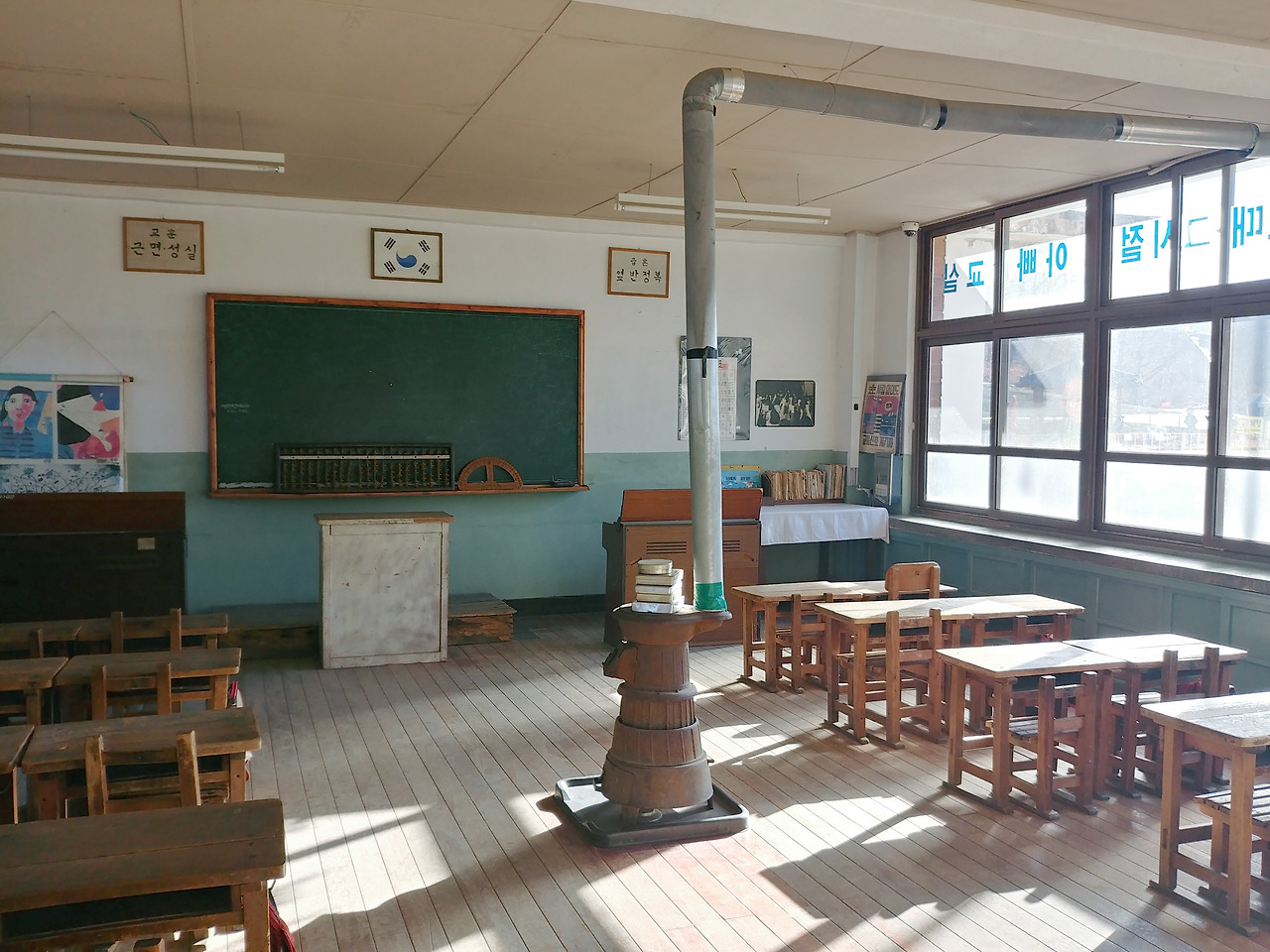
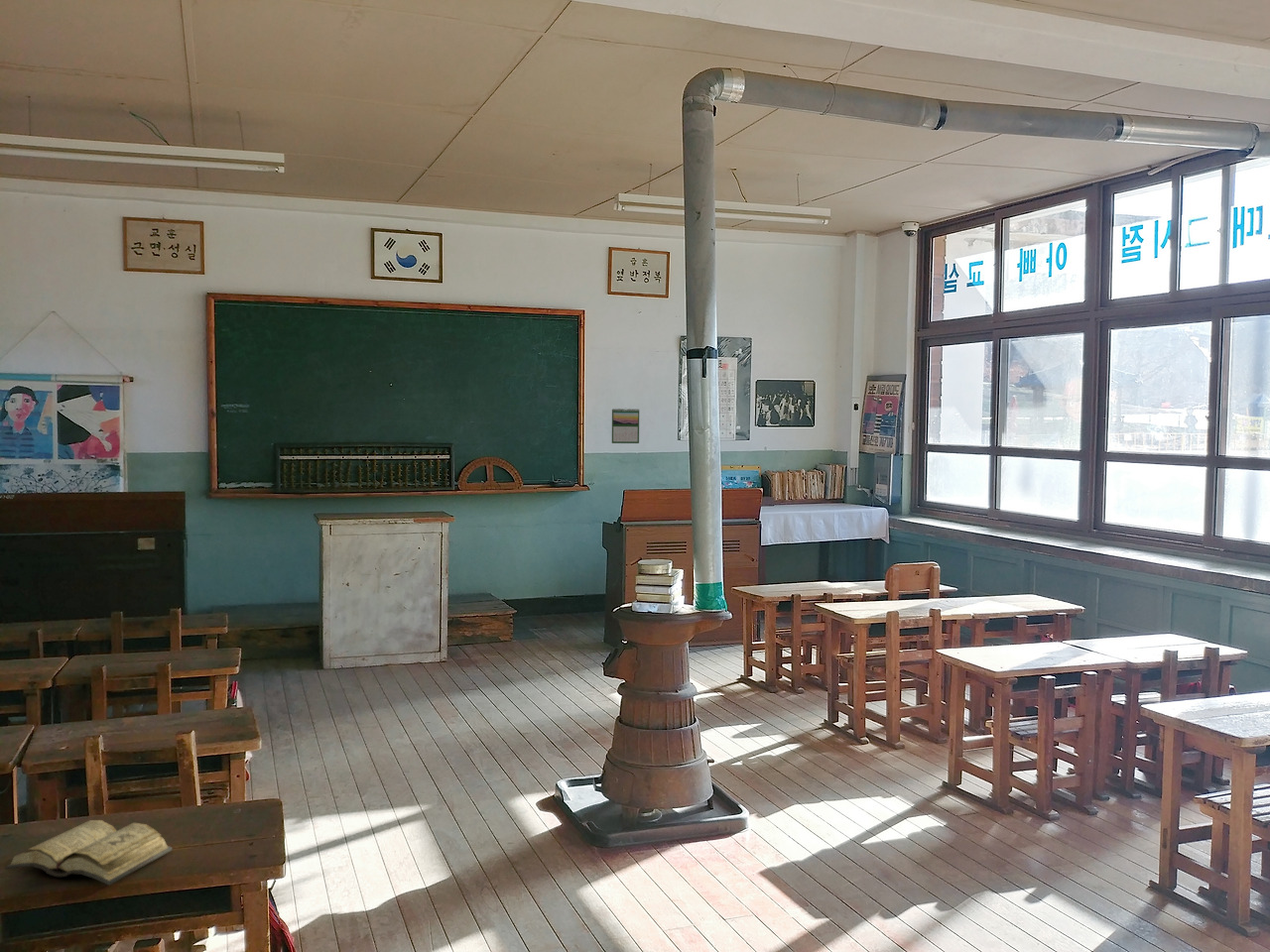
+ diary (90, 847)
+ calendar (625, 425)
